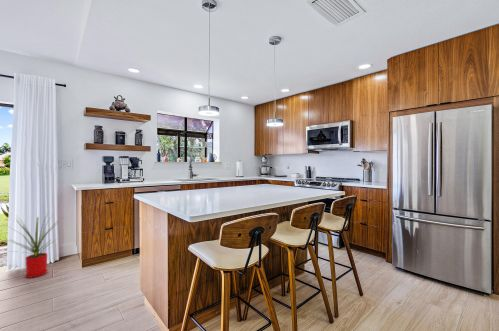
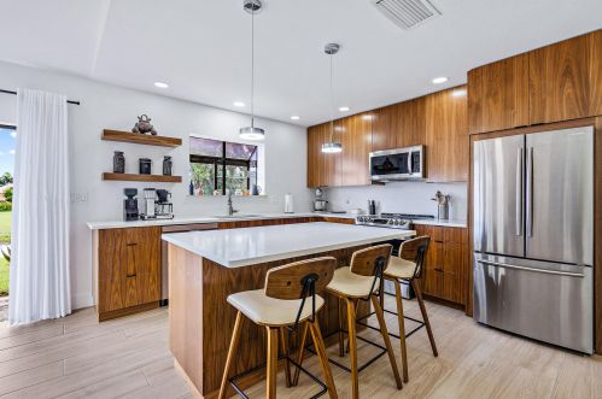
- house plant (36, 243)
